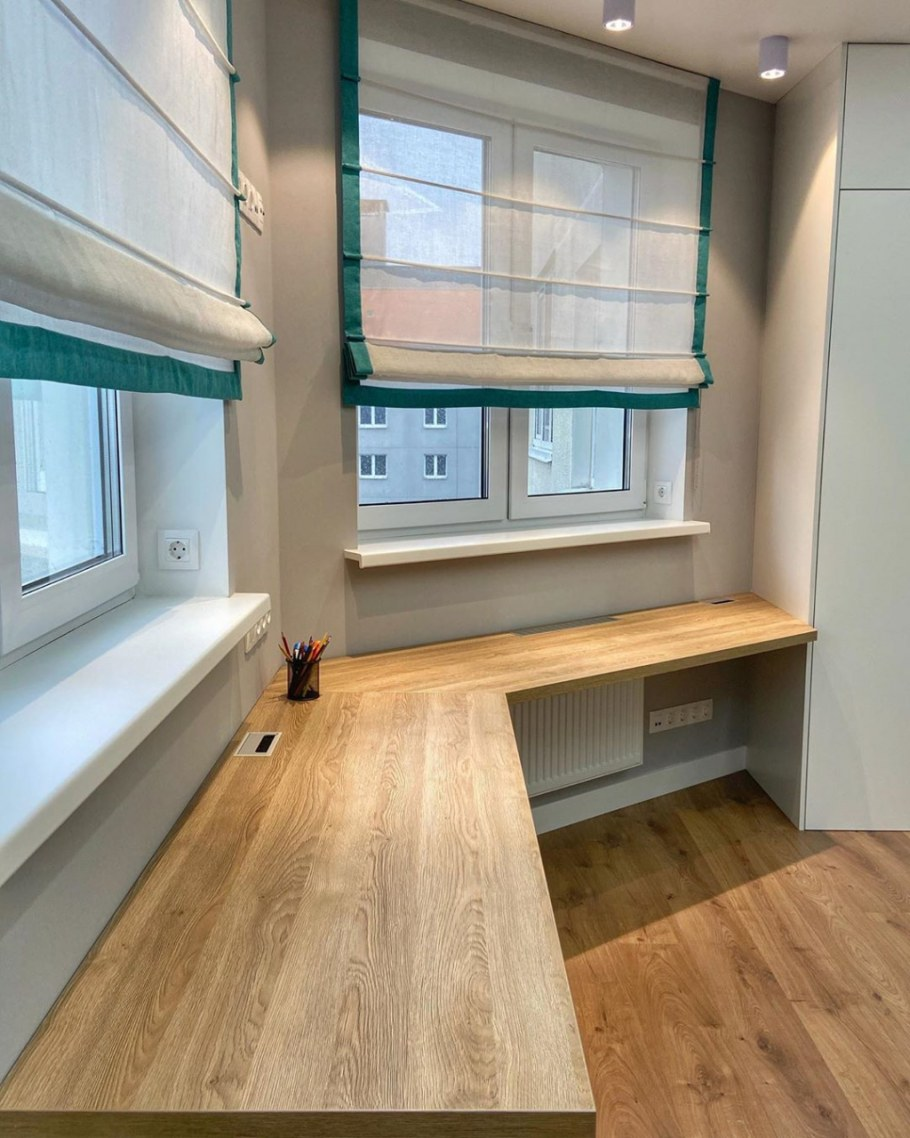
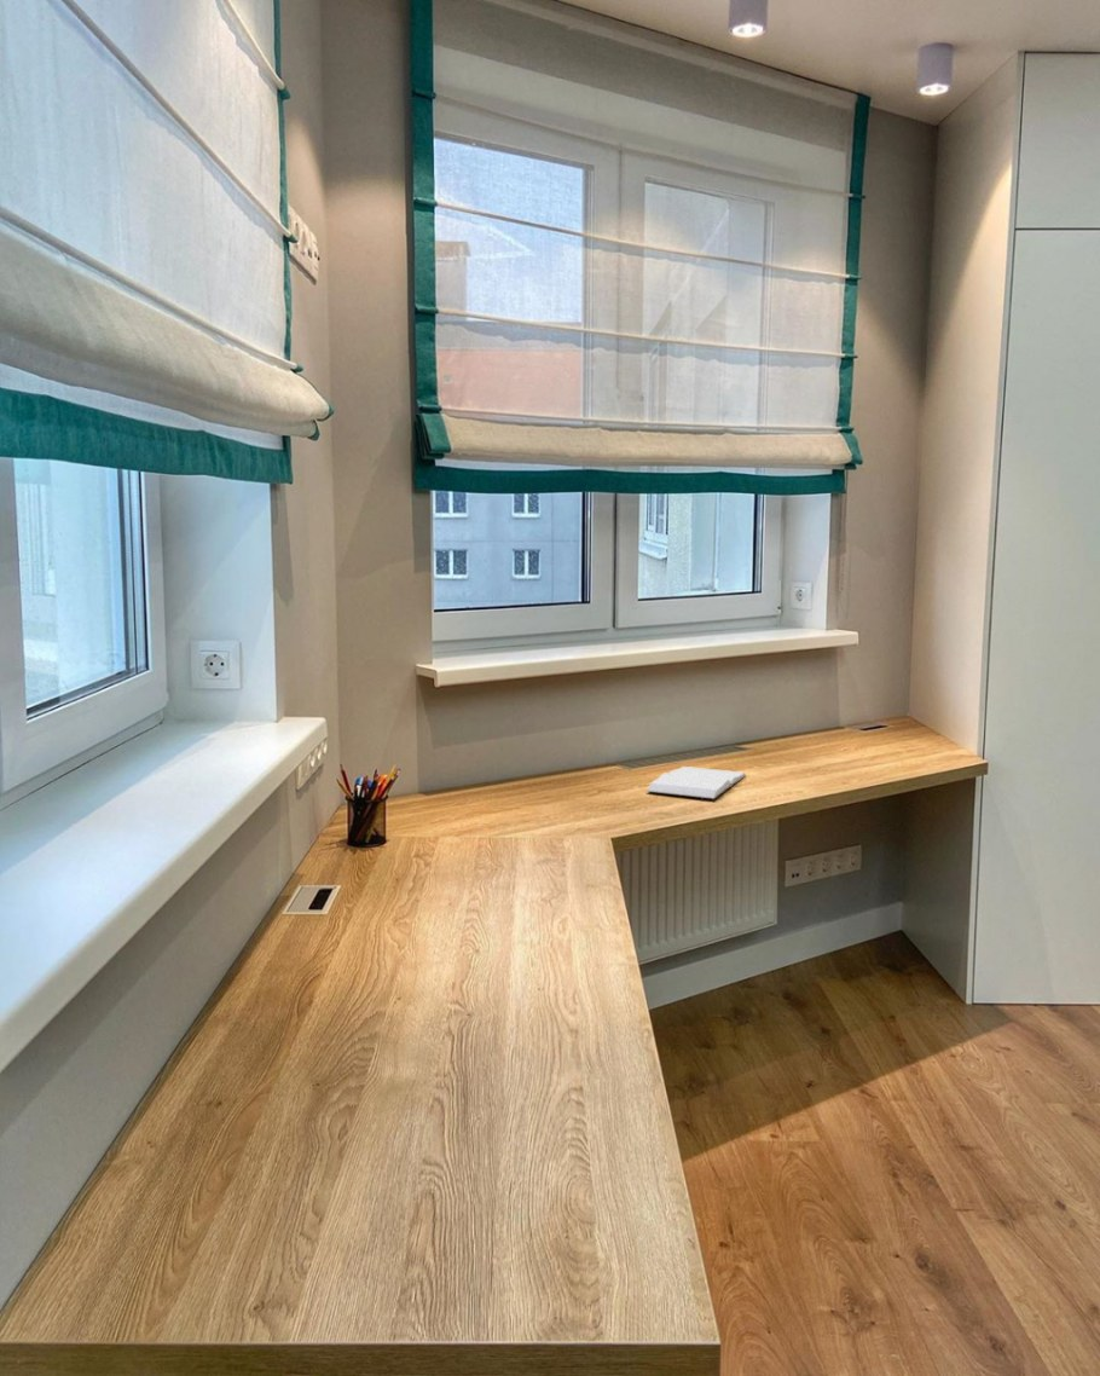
+ book (697, 779)
